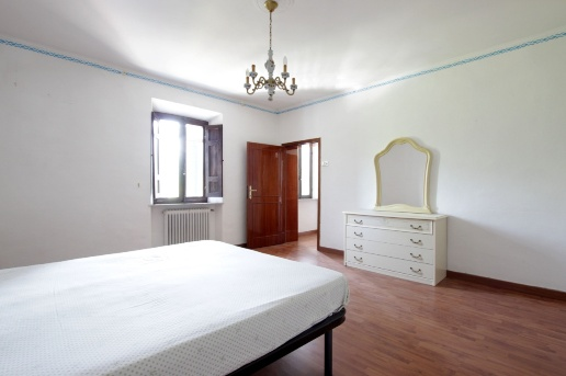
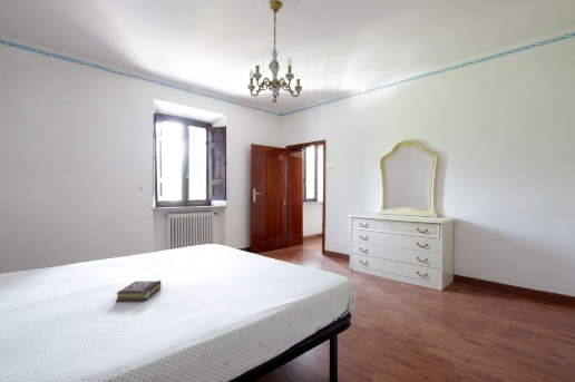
+ book (139, 290)
